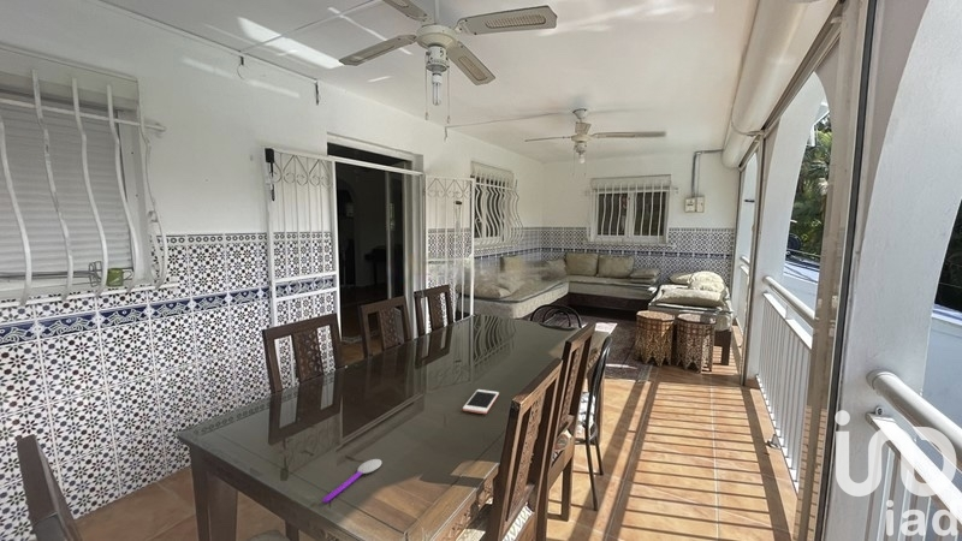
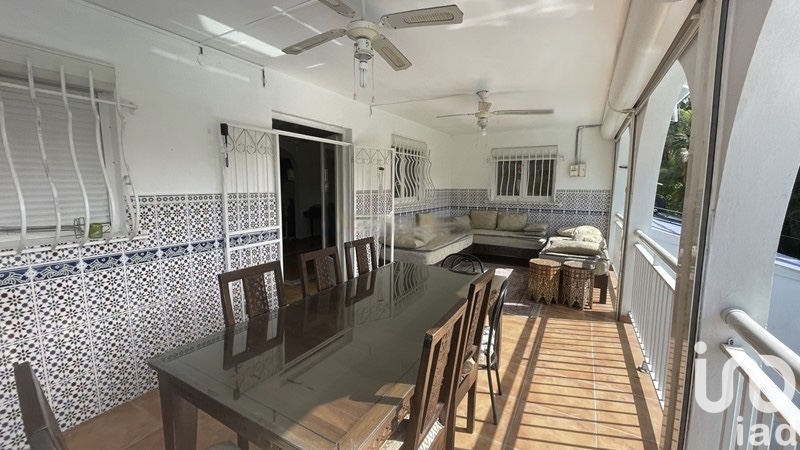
- spoon (354, 477)
- cell phone (481, 400)
